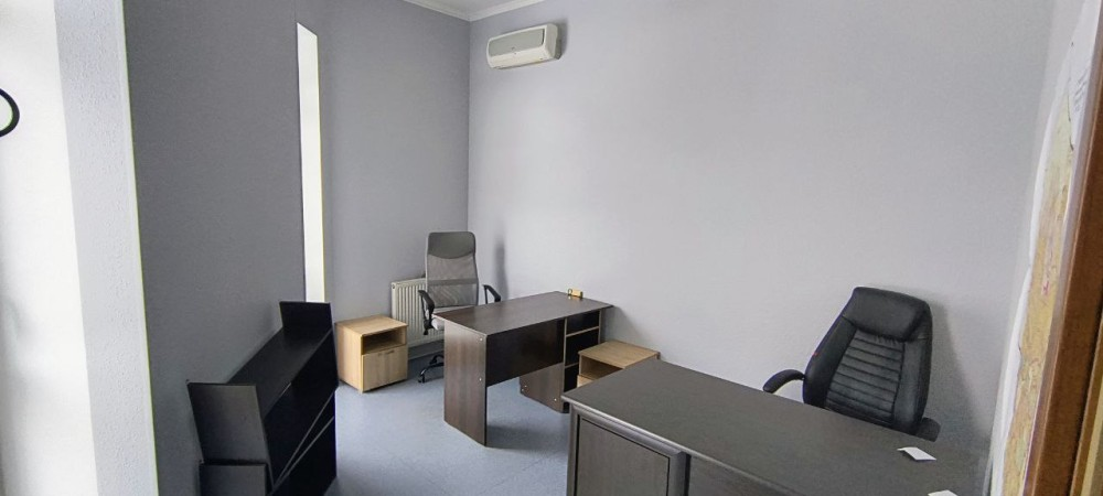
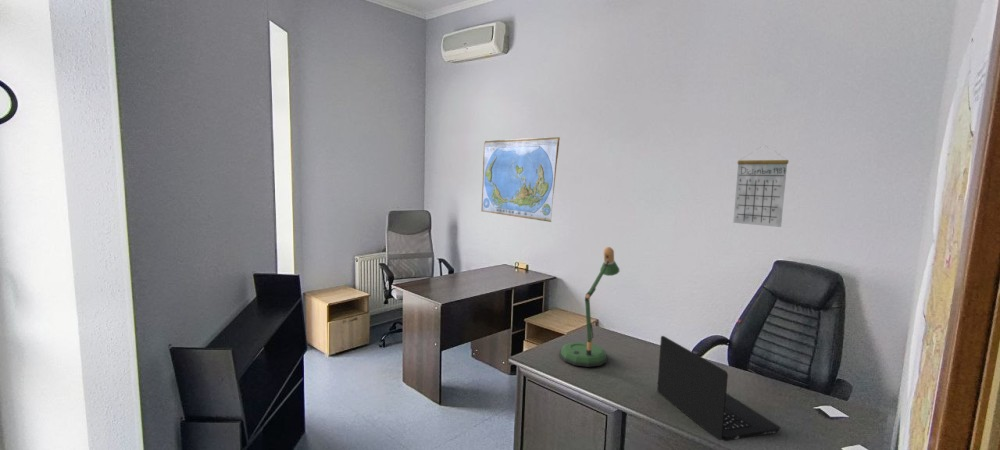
+ laptop (717, 380)
+ desk lamp (589, 301)
+ world map (516, 178)
+ calendar (760, 185)
